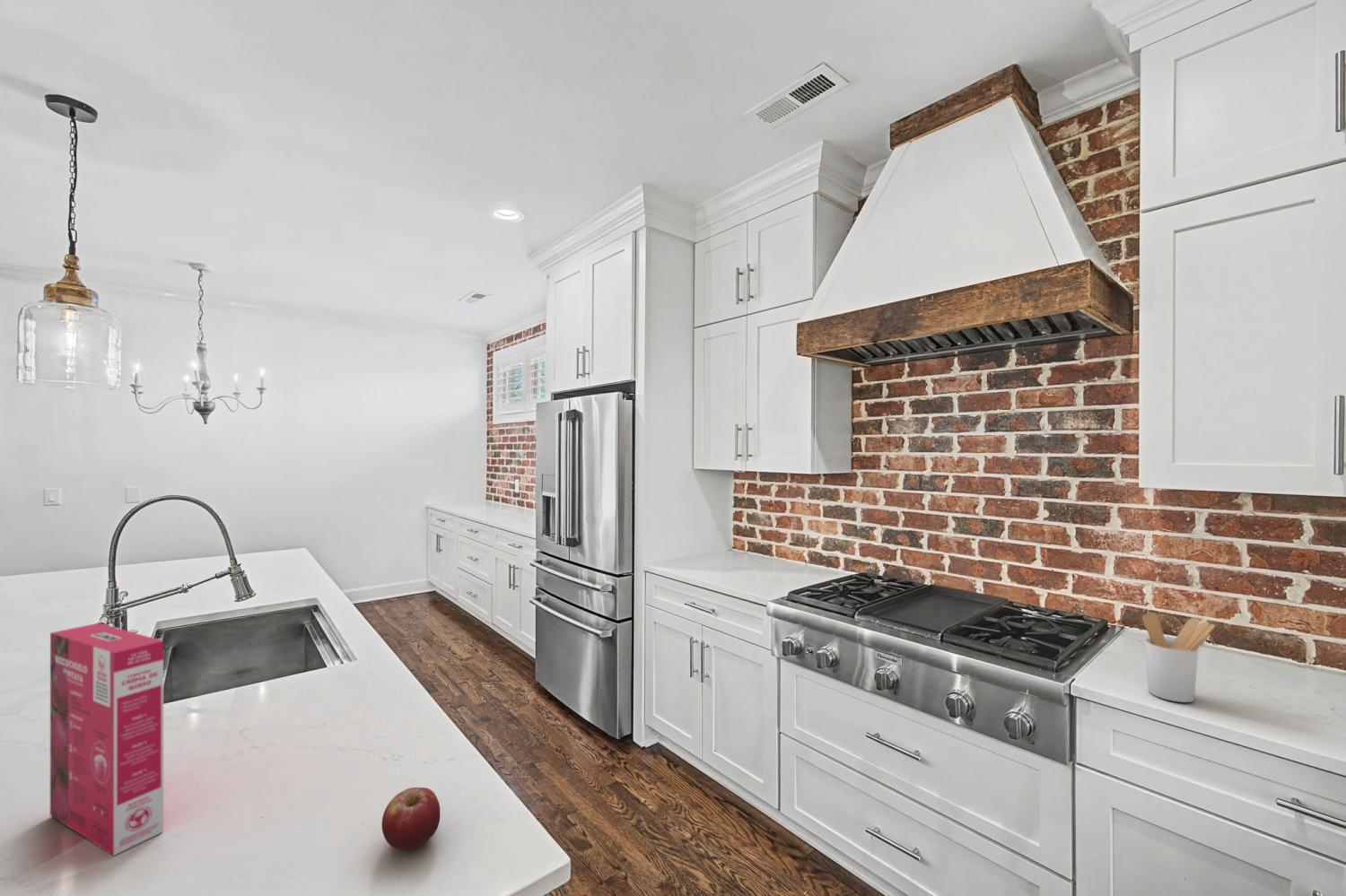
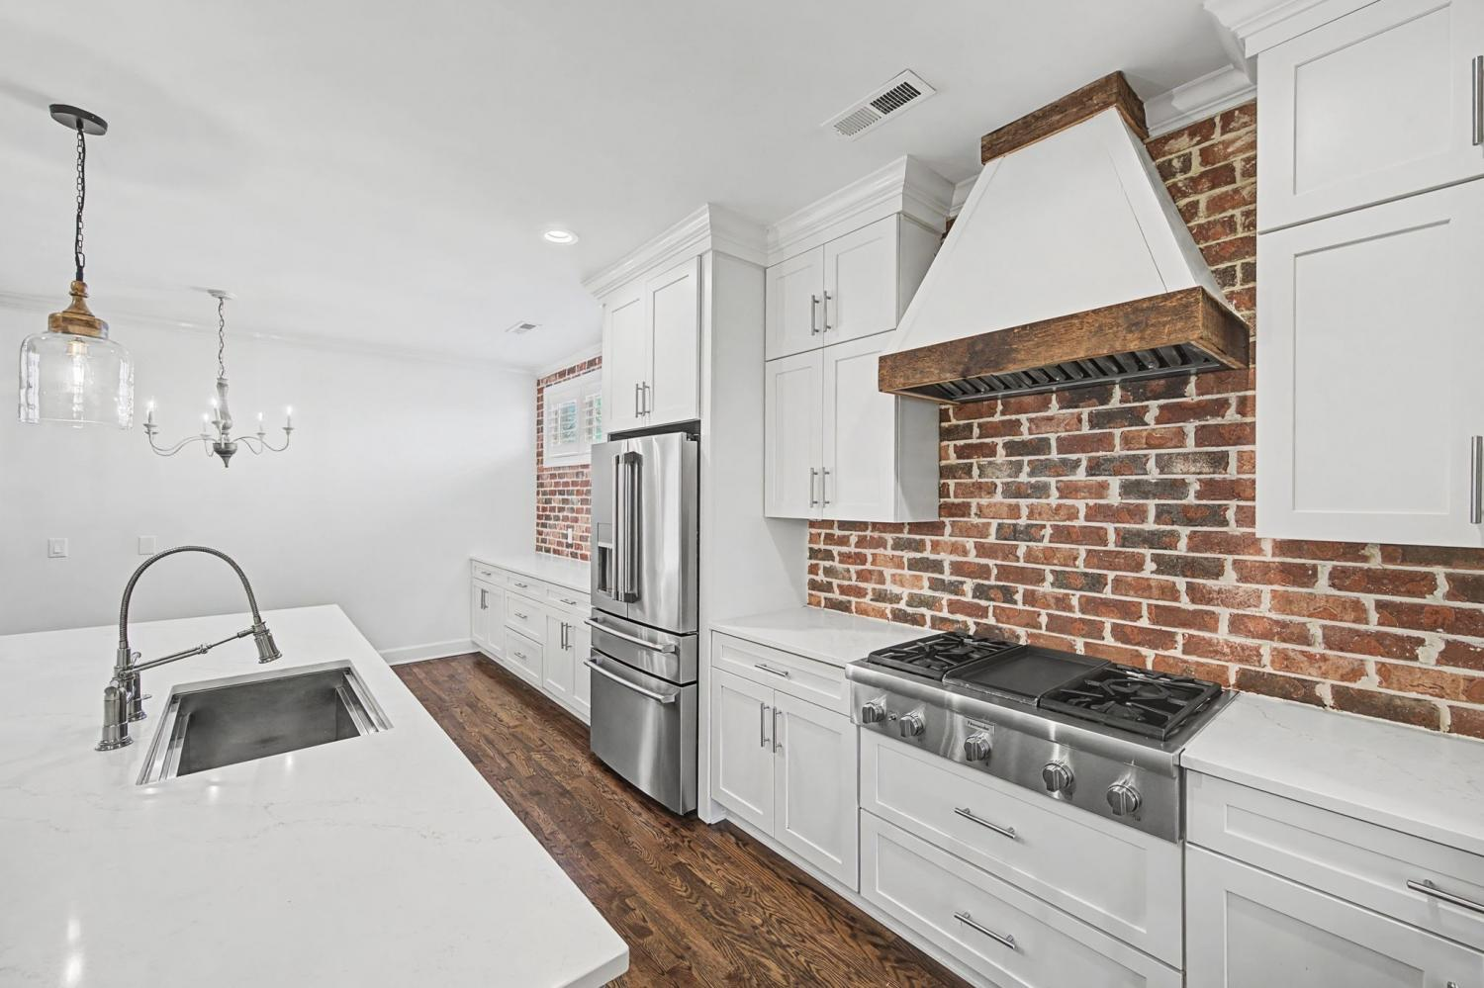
- utensil holder (1180, 656)
- fruit (411, 817)
- cereal box (105, 729)
